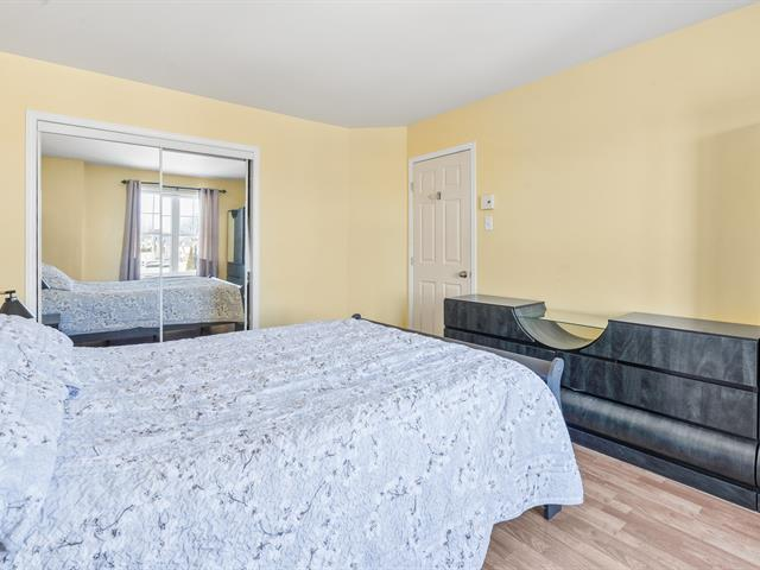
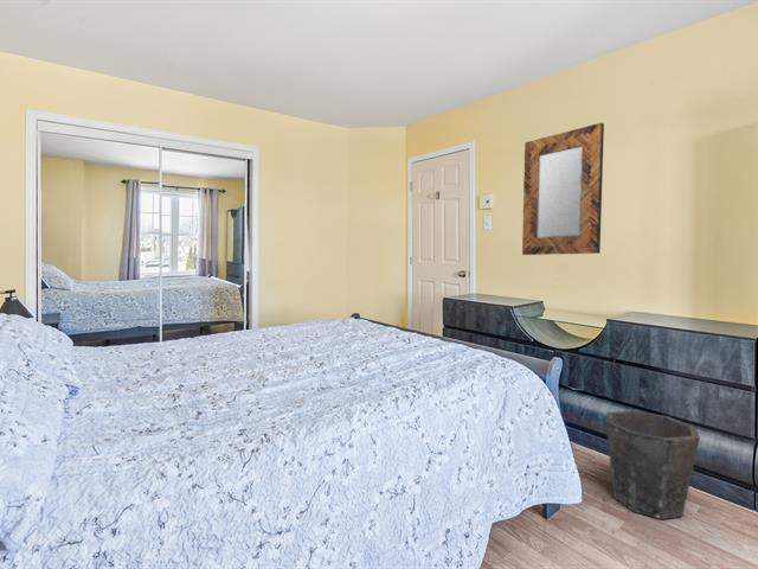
+ waste bin (648, 462)
+ home mirror (559, 193)
